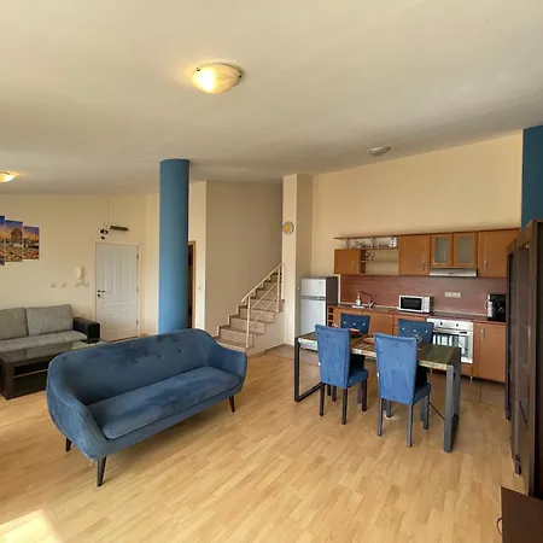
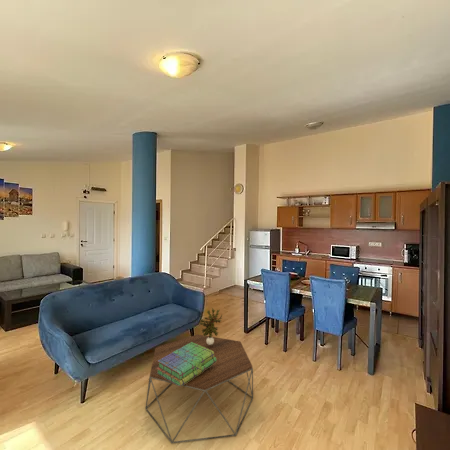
+ potted plant (212, 326)
+ coffee table (200, 379)
+ stack of books (187, 363)
